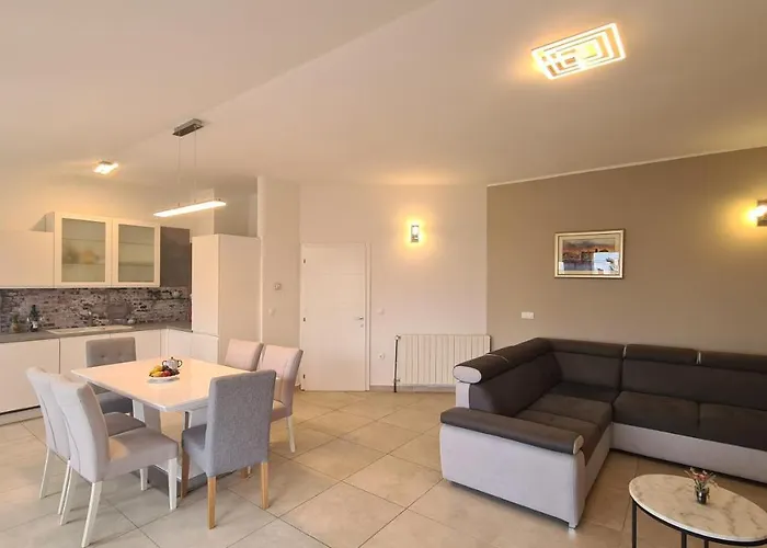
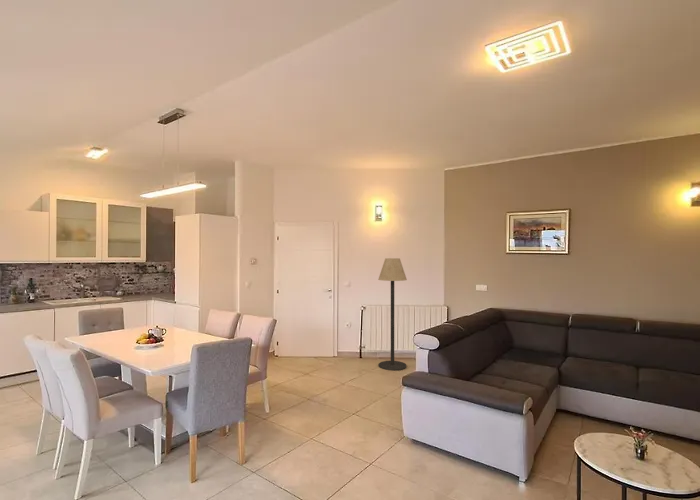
+ floor lamp (392, 312)
